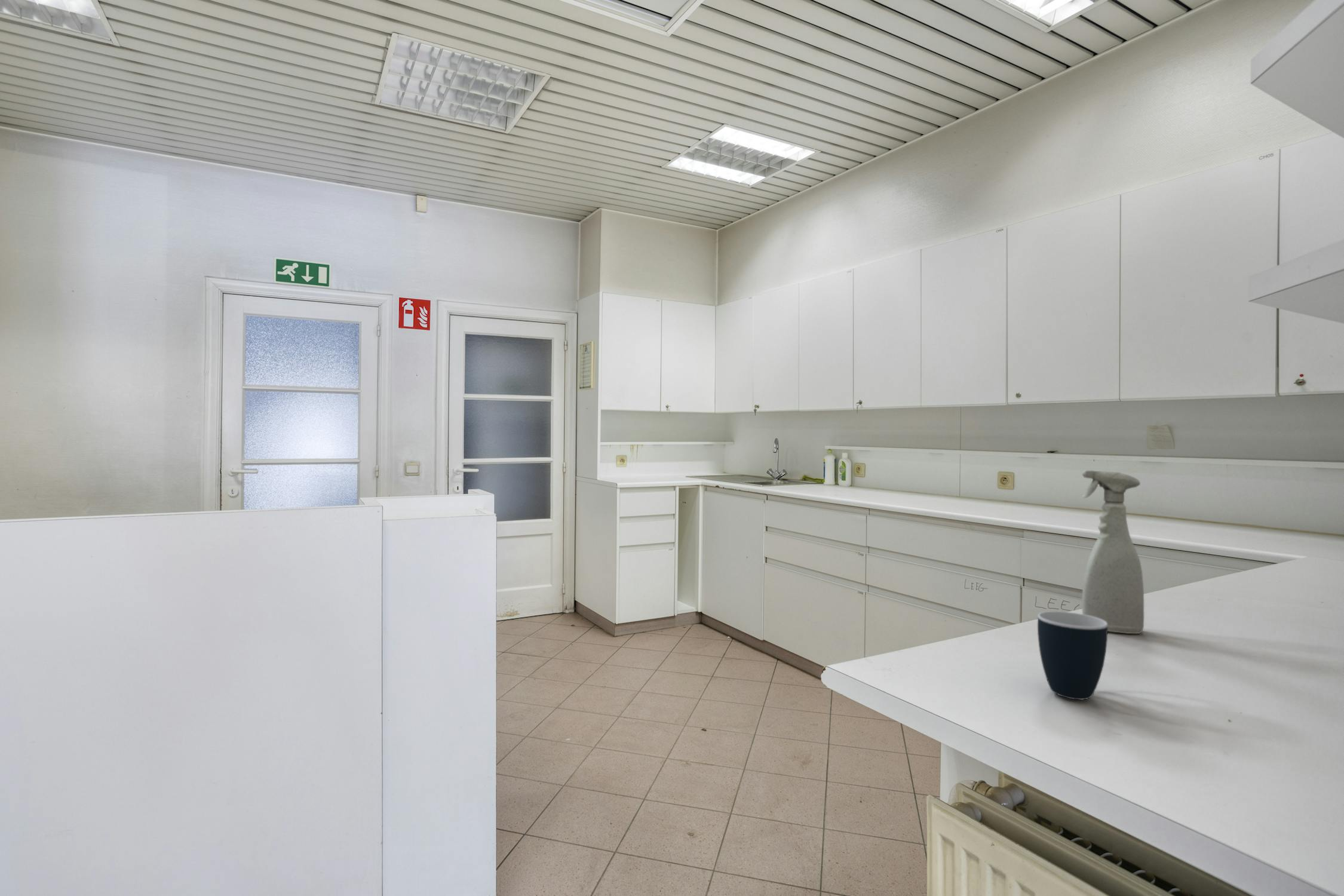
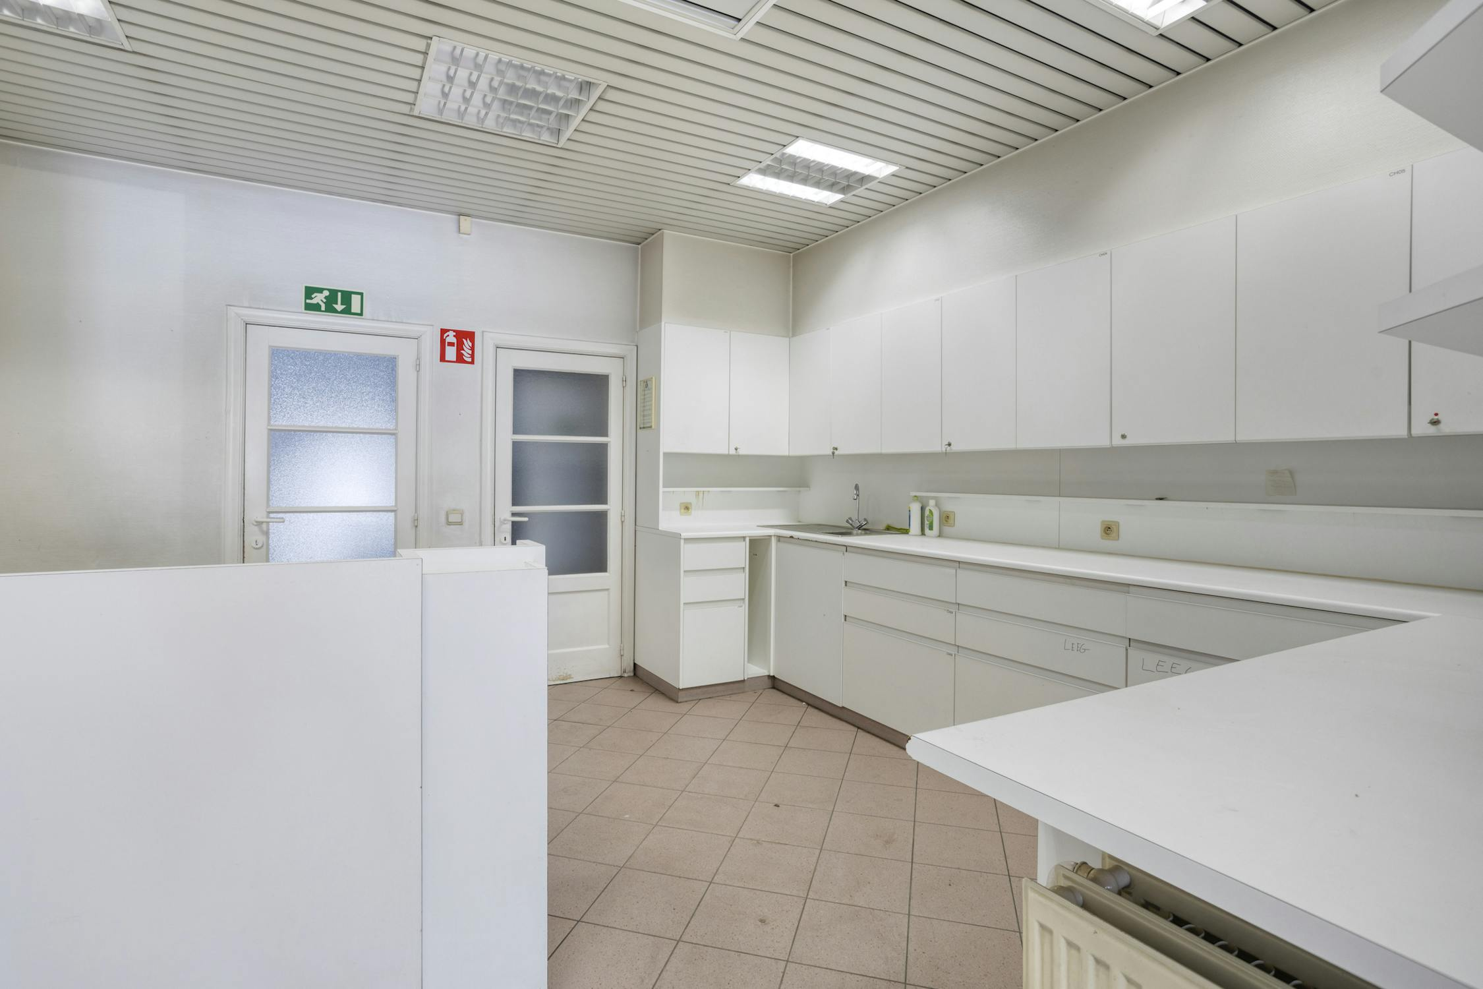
- mug (1073, 653)
- spray bottle (1113, 549)
